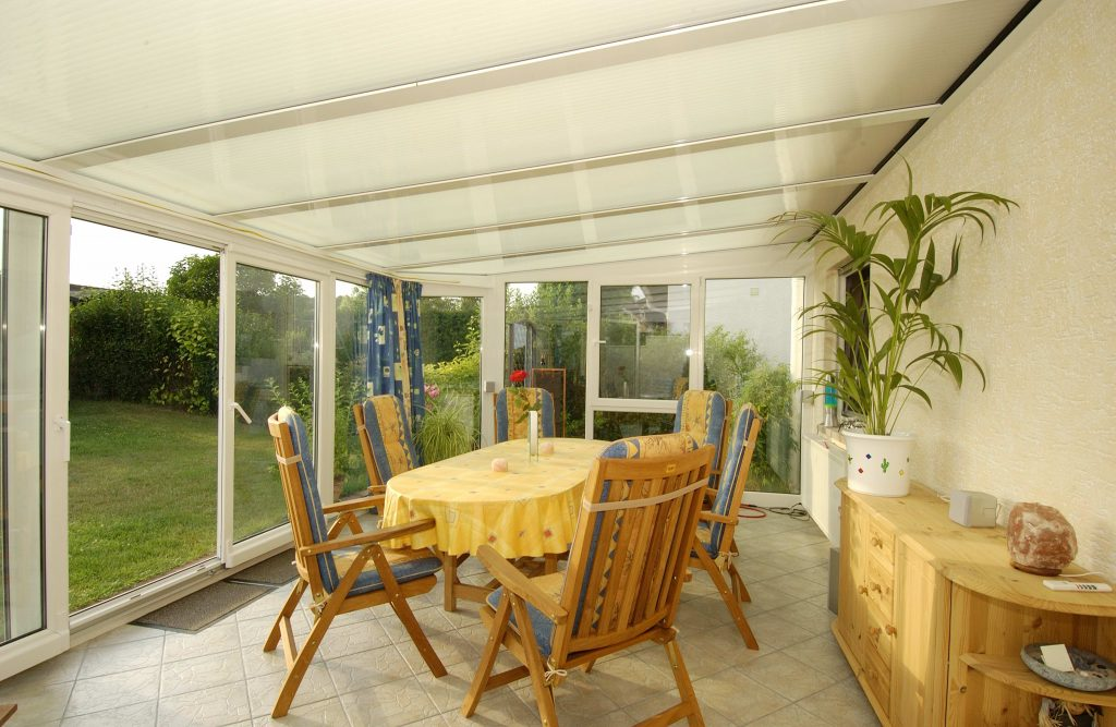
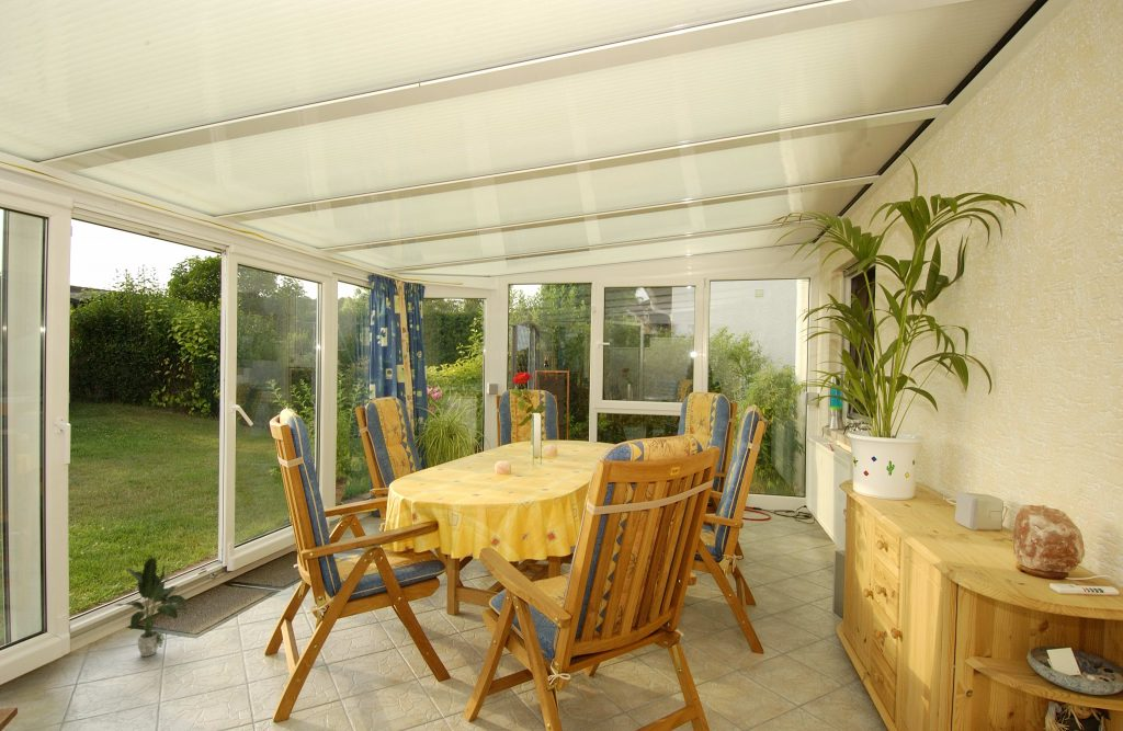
+ potted plant (154, 607)
